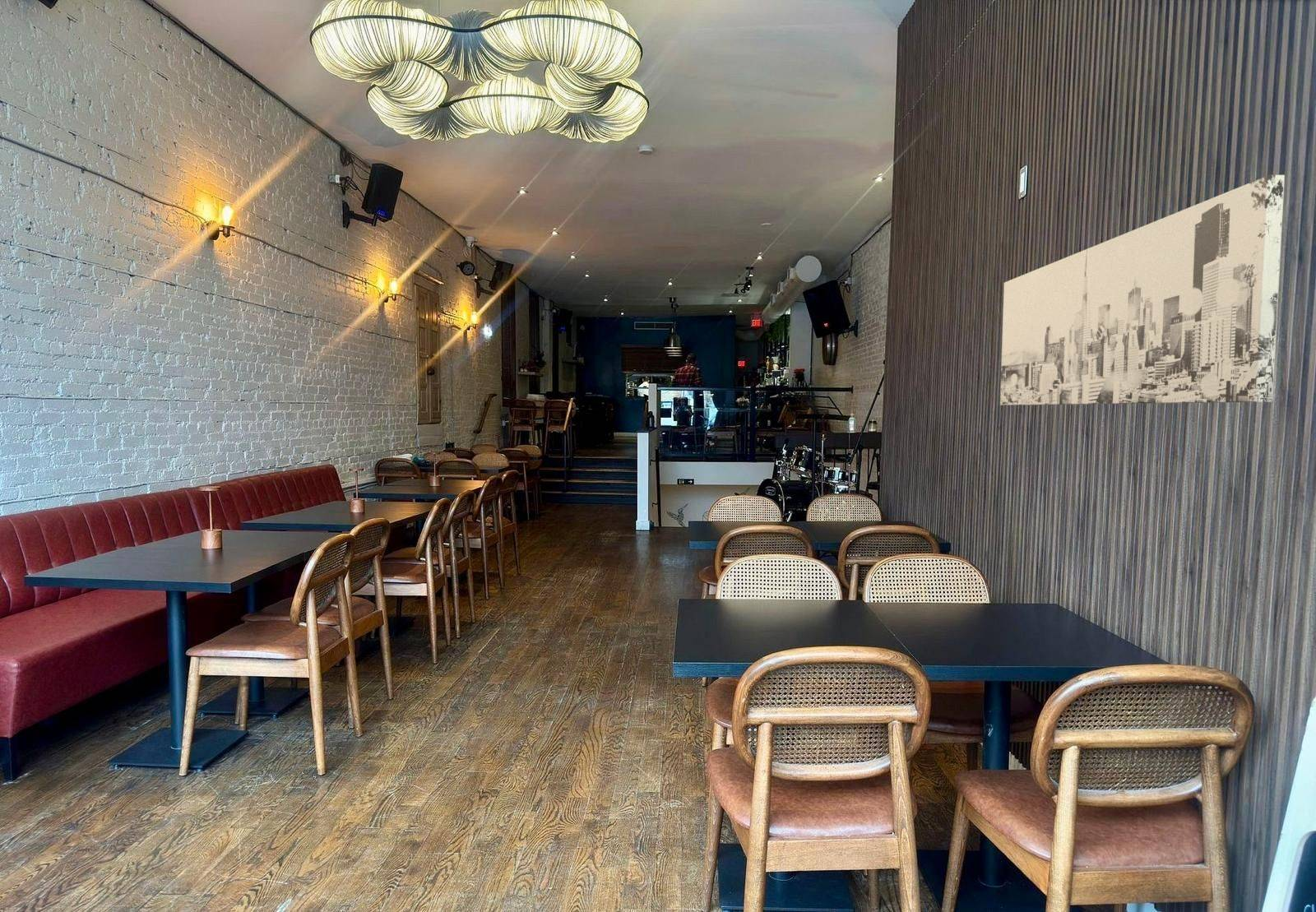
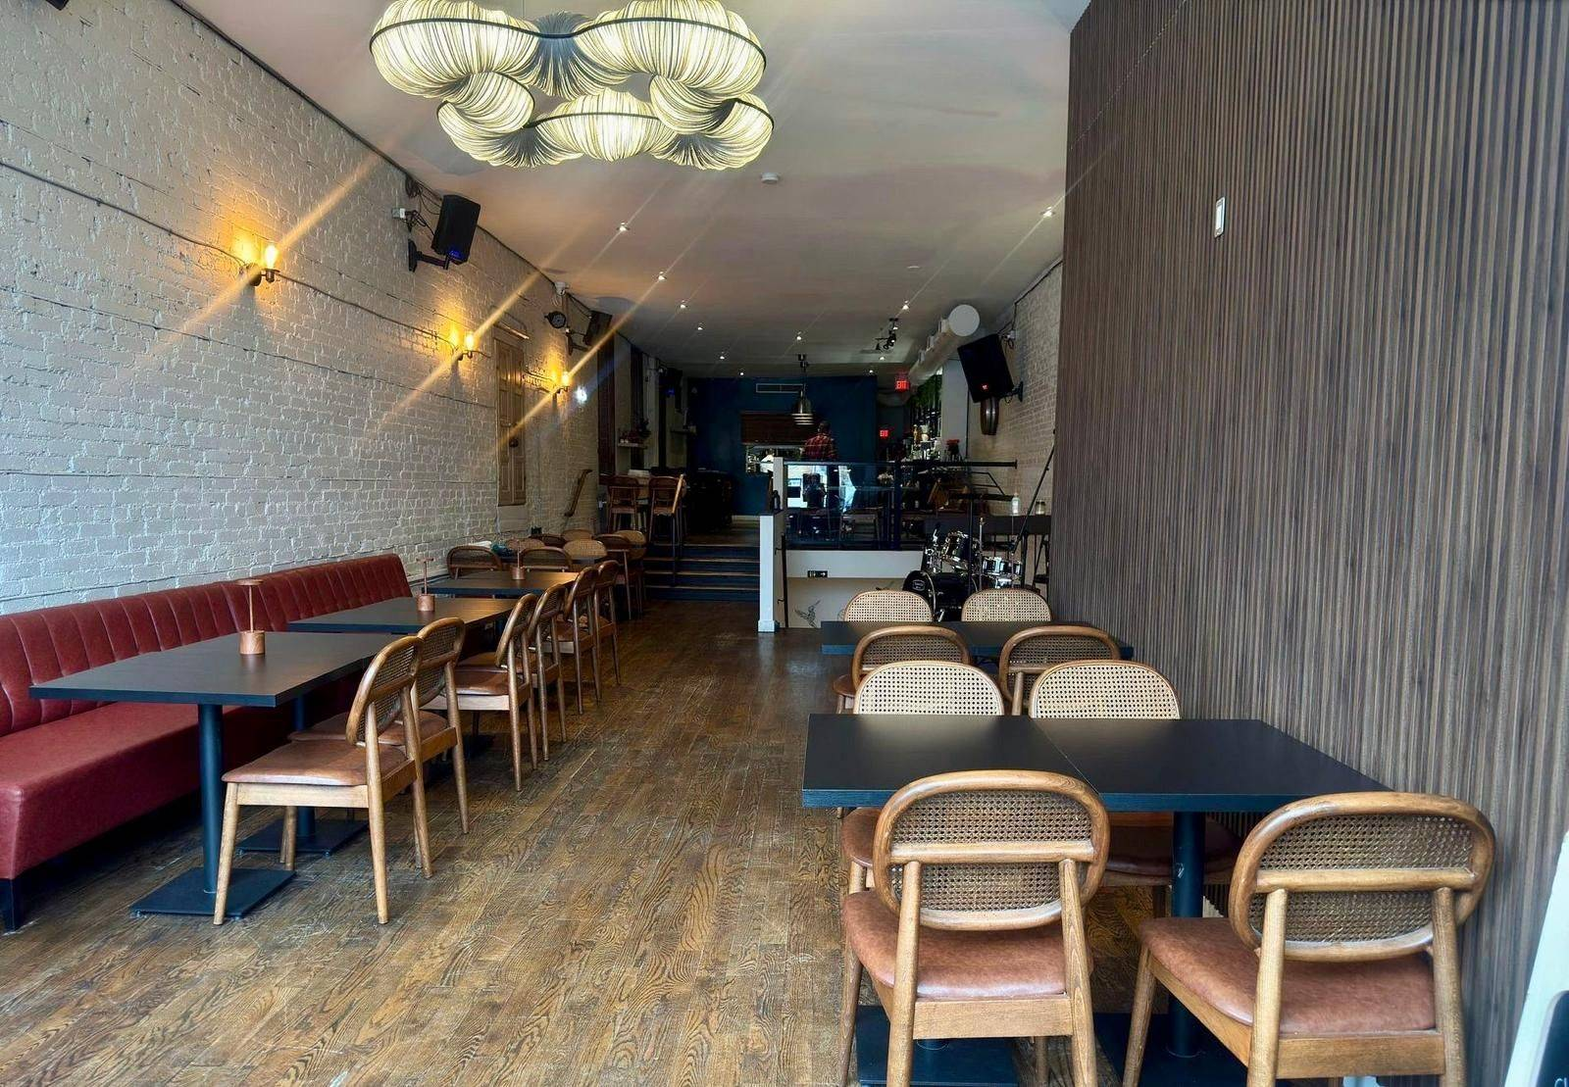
- wall art (1099, 325)
